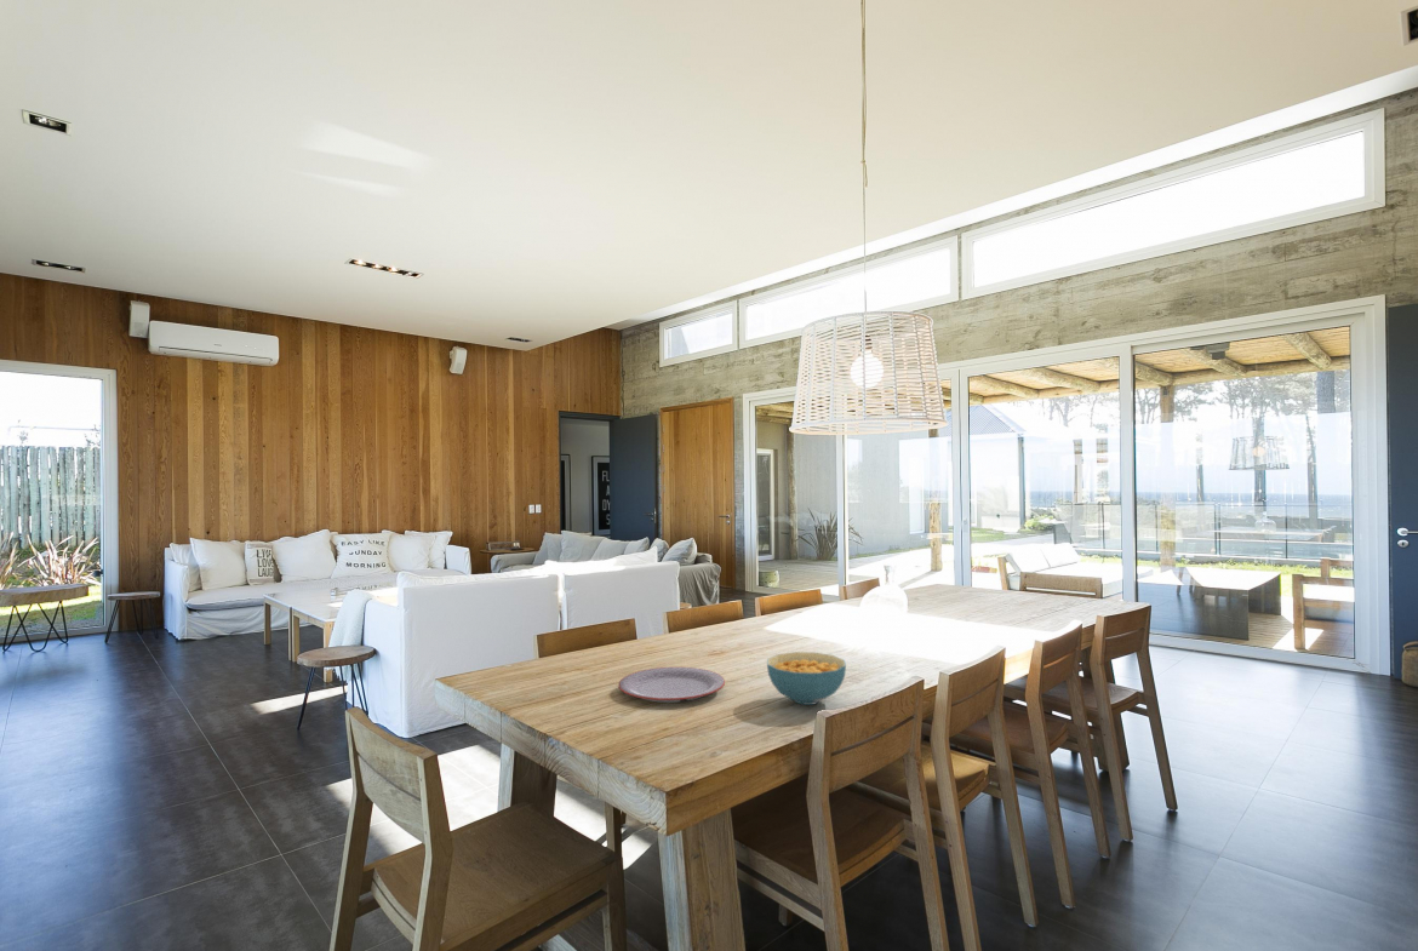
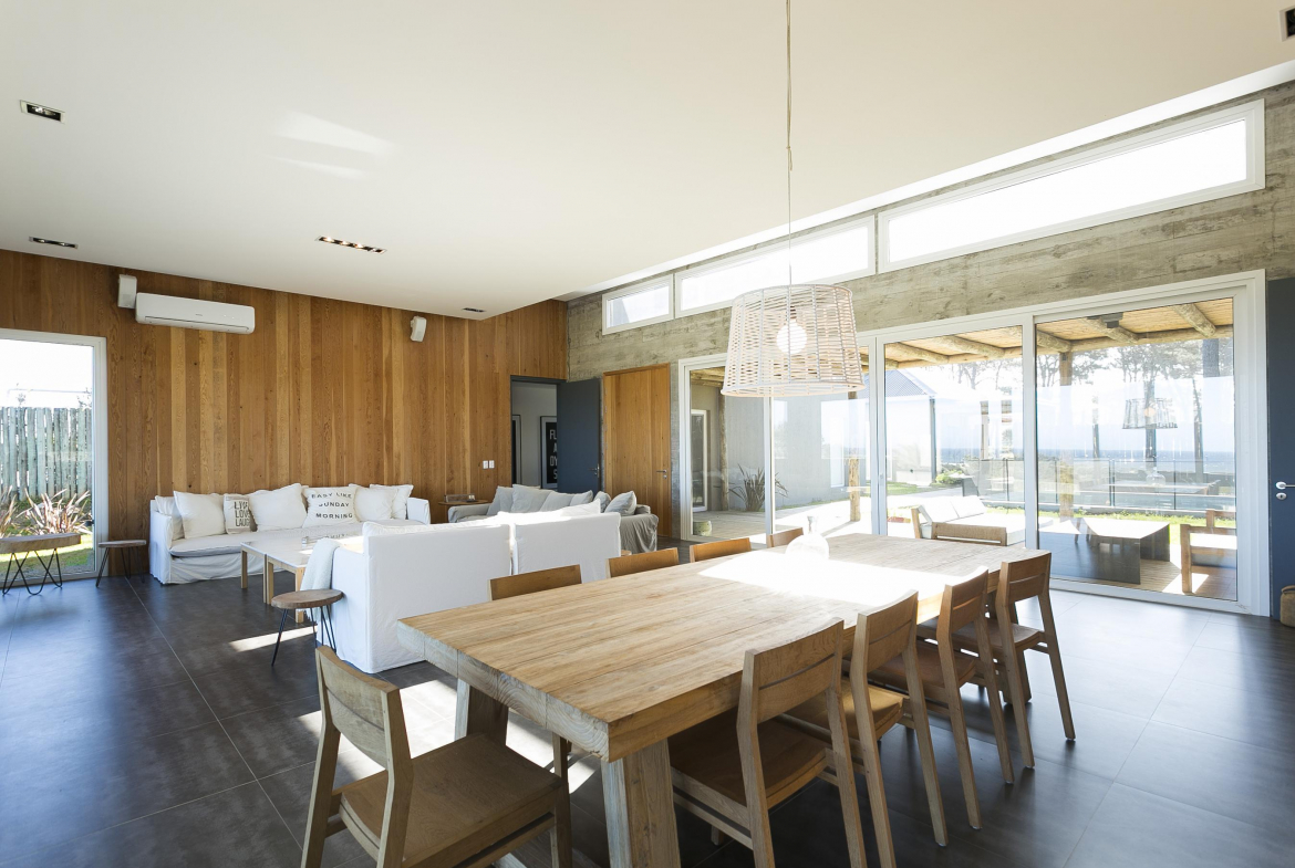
- cereal bowl (806, 681)
- plate (671, 686)
